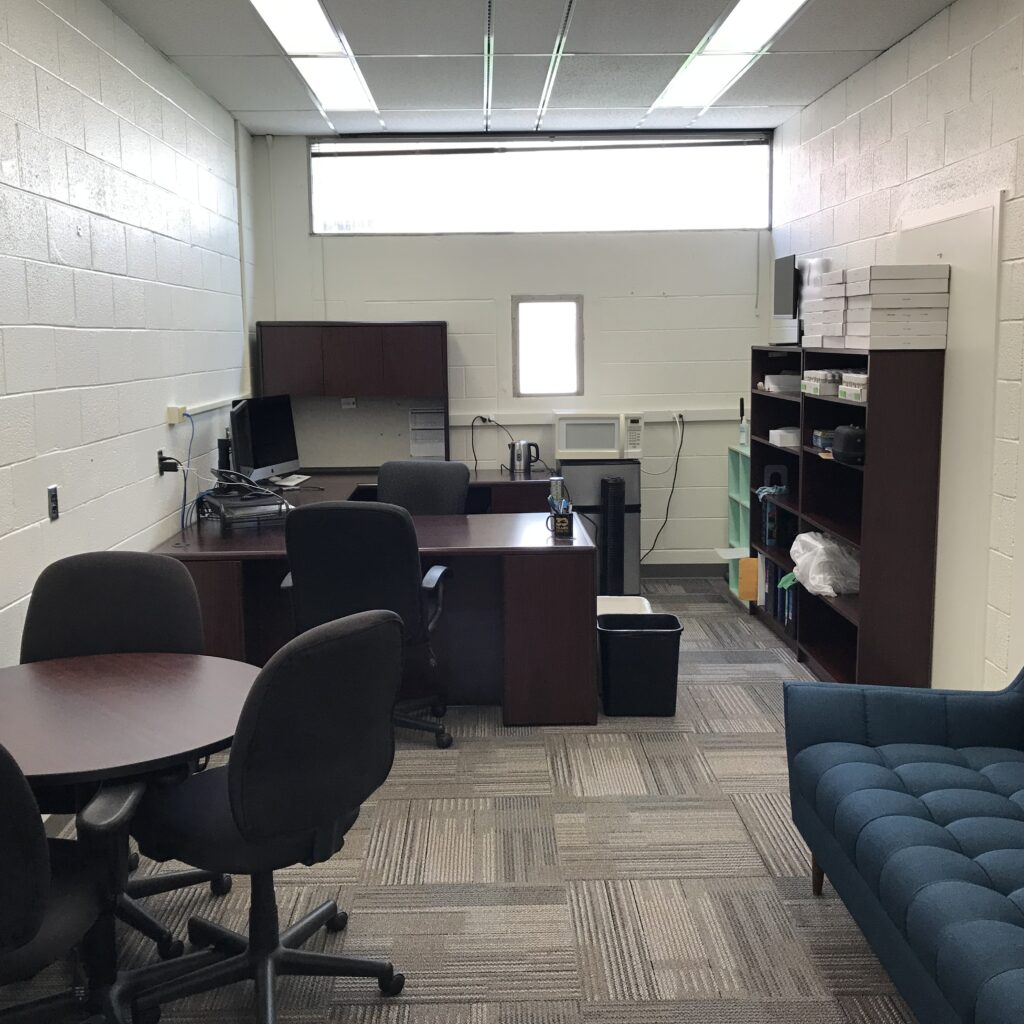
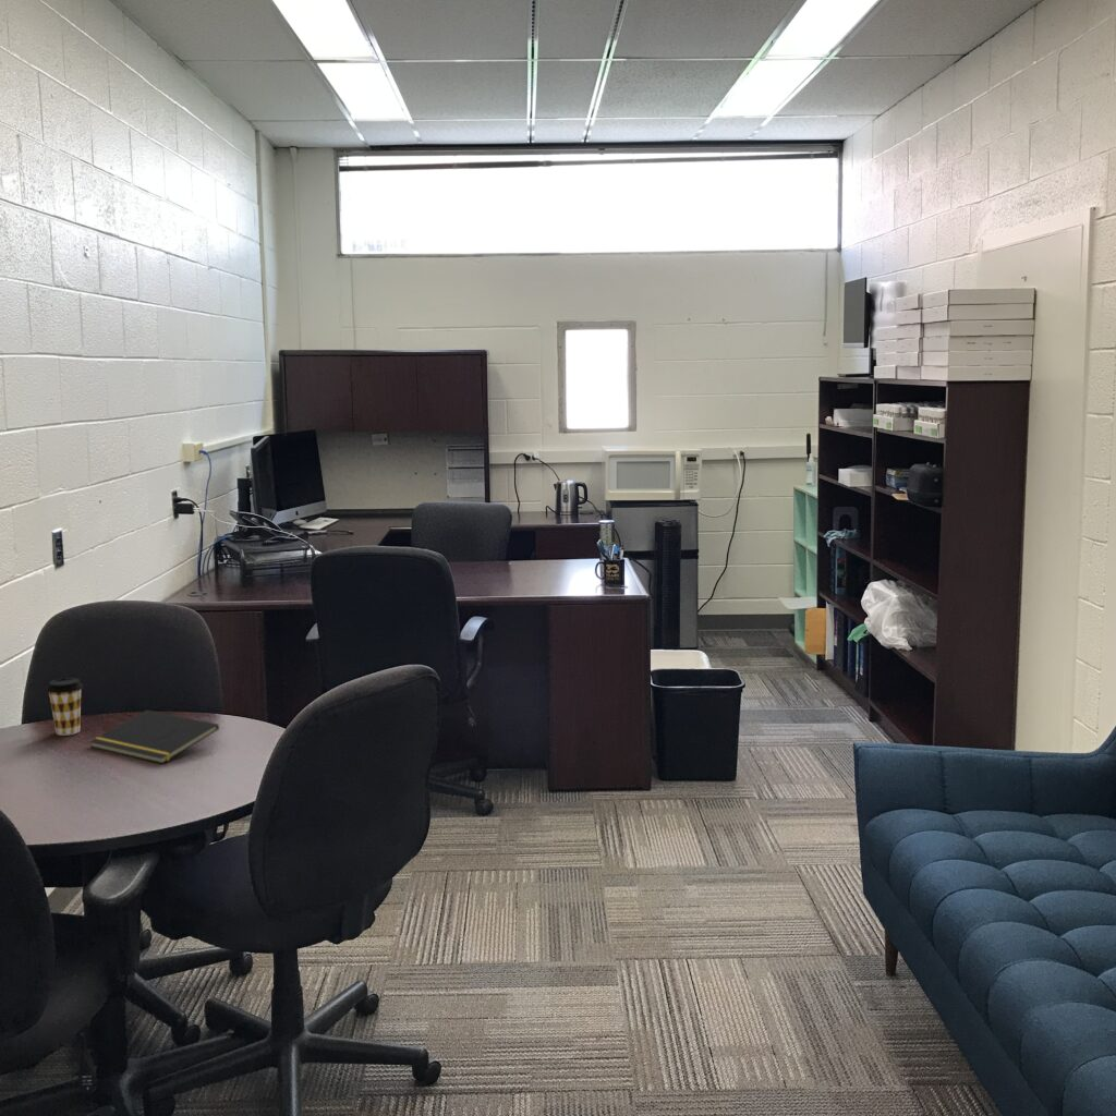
+ notepad (154, 735)
+ coffee cup (65, 706)
